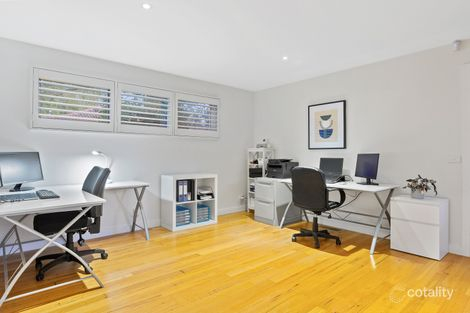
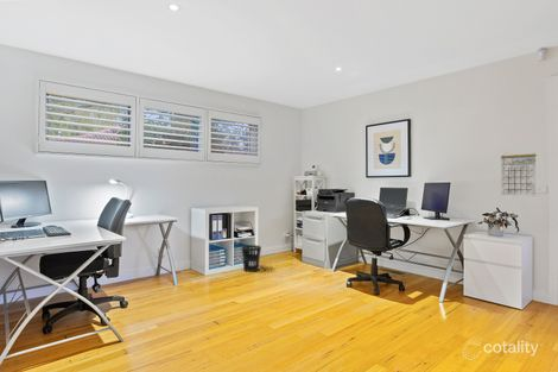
+ wastebasket (251, 258)
+ calendar (518, 170)
